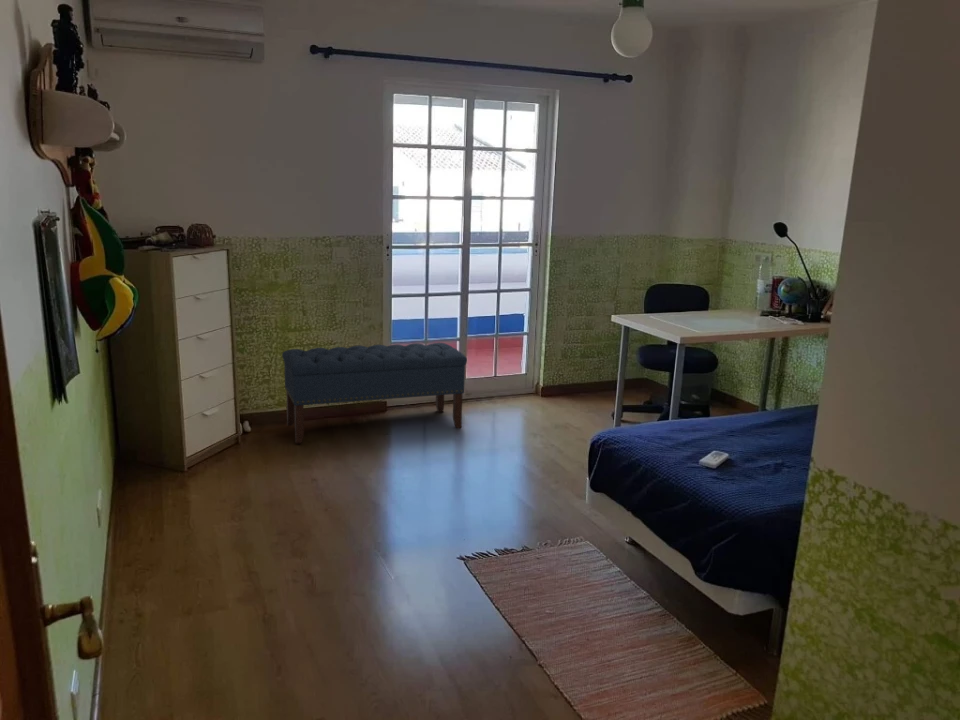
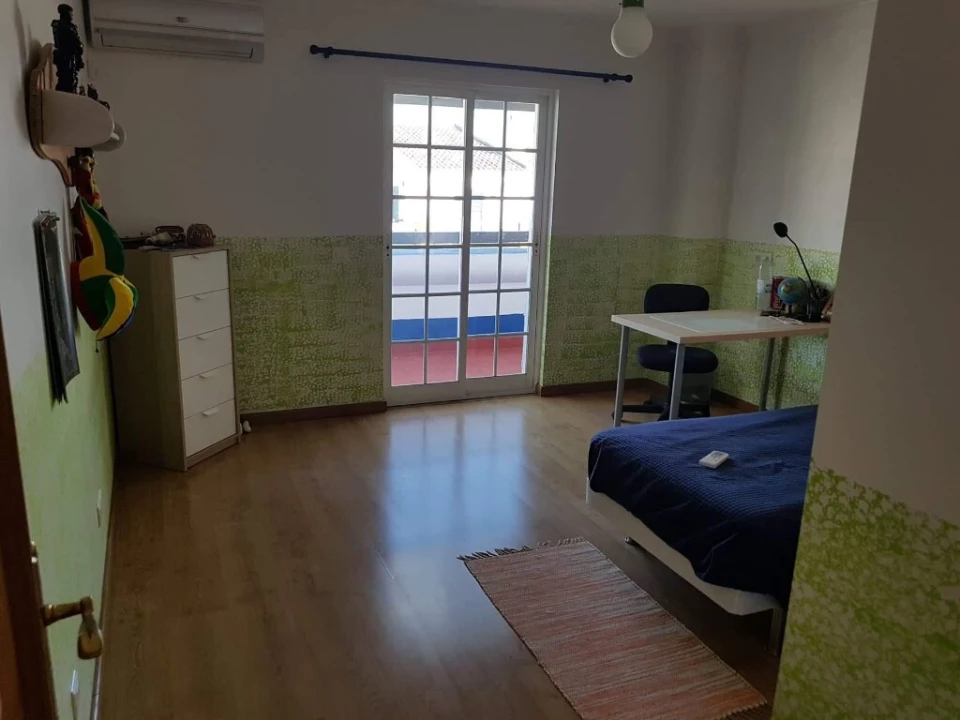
- bench (374, 388)
